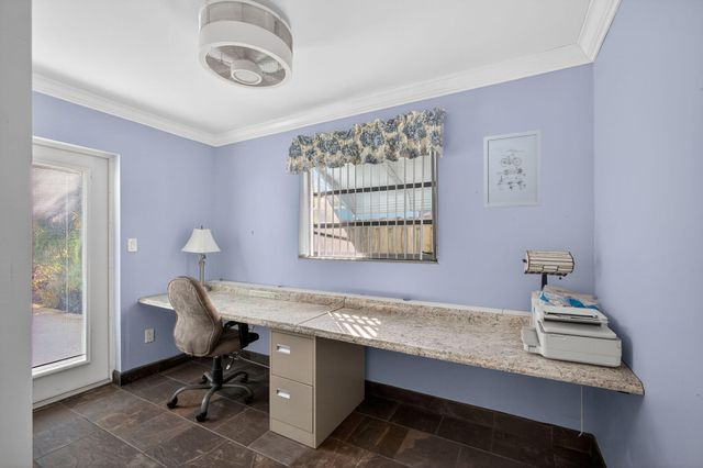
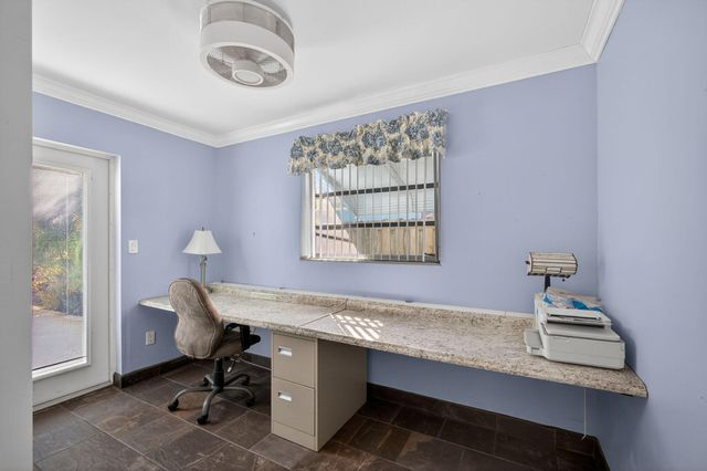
- wall art (511, 169)
